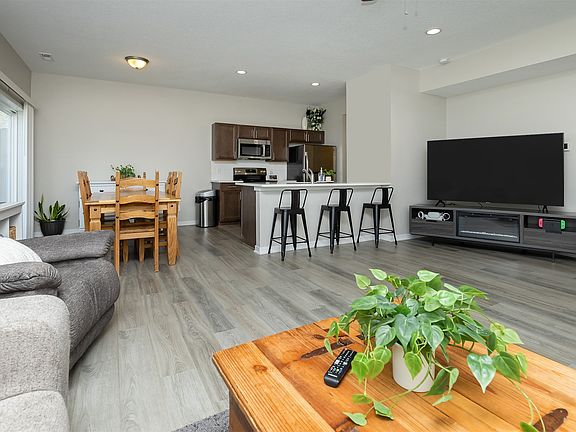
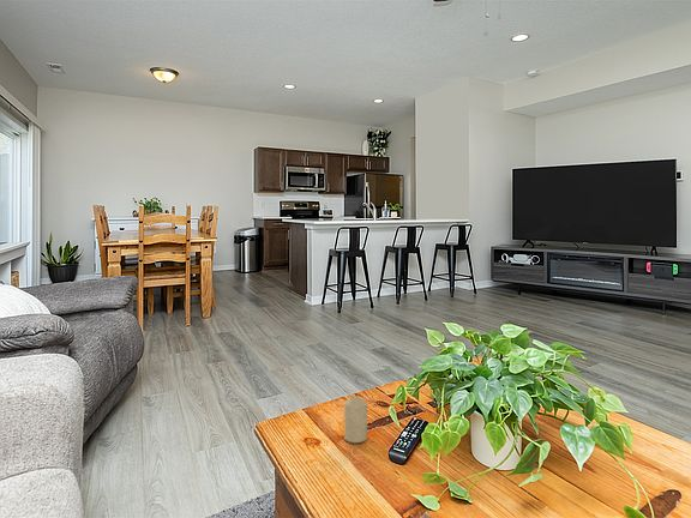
+ candle (355, 417)
